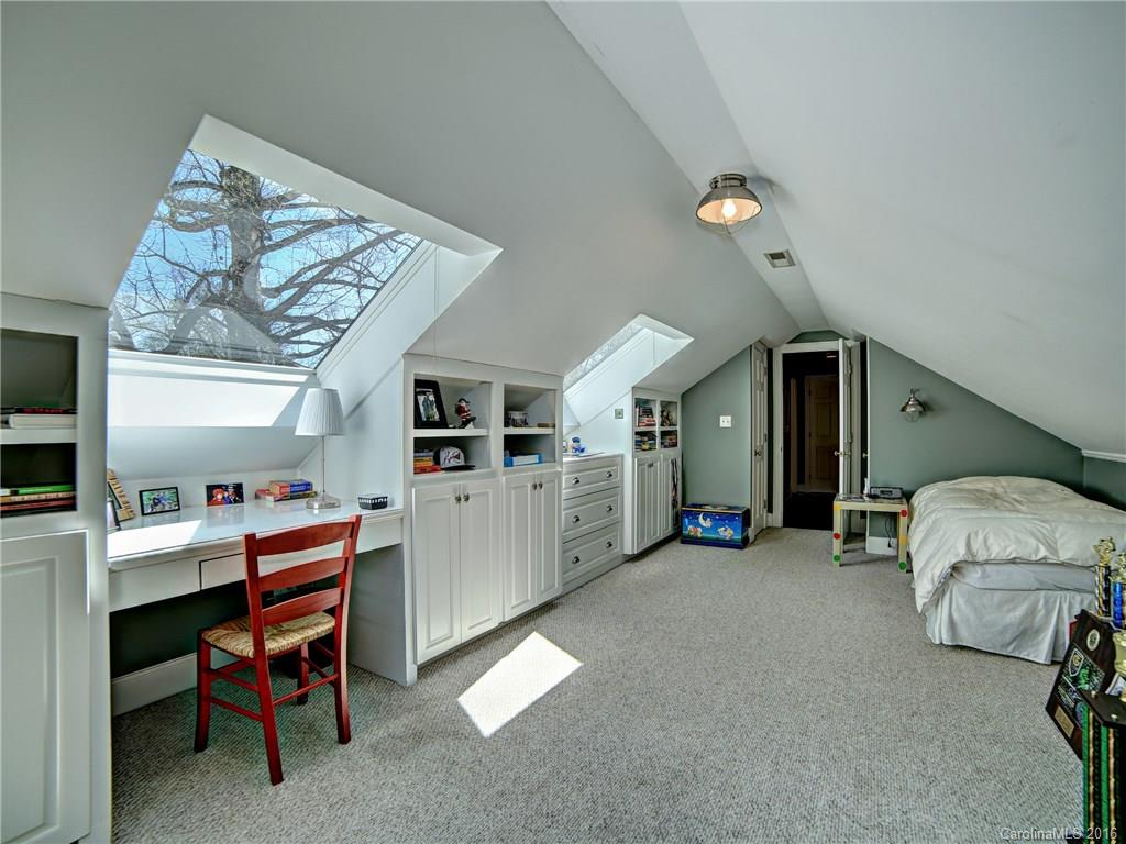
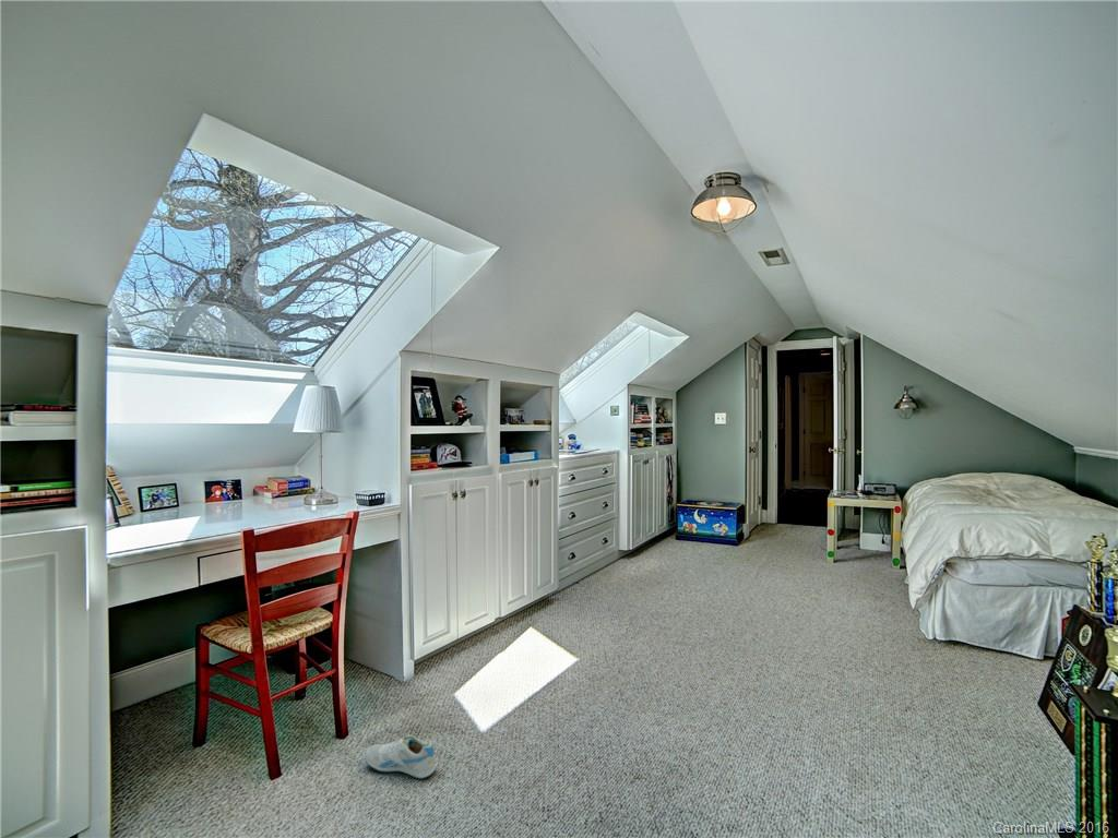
+ sneaker (400, 753)
